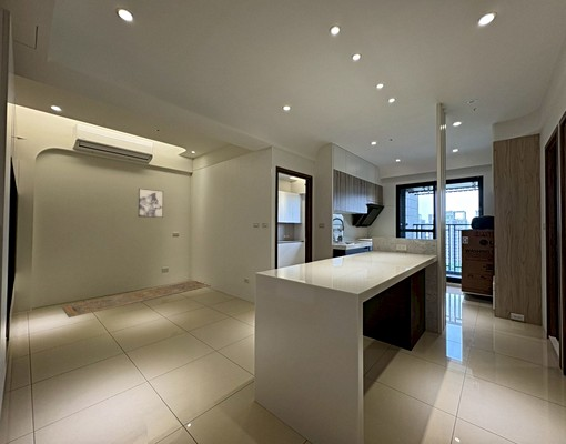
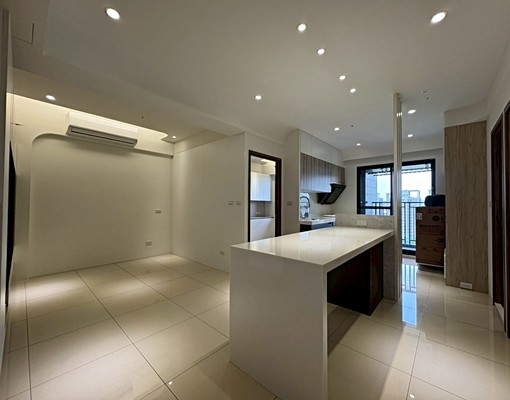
- wall art (151, 203)
- rug (148, 293)
